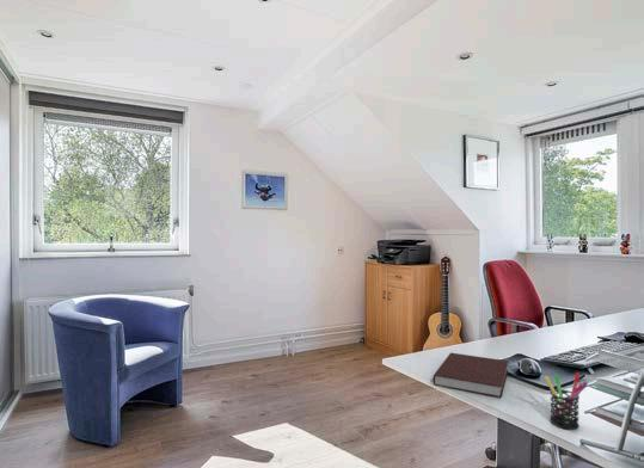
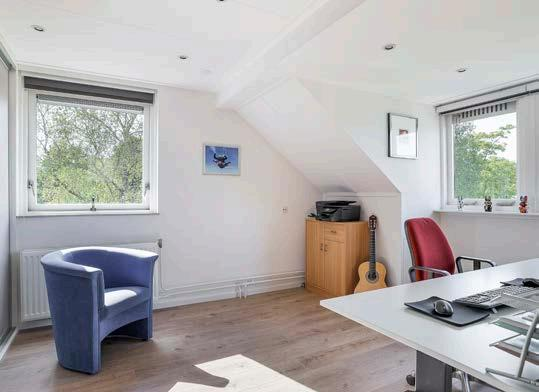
- notebook (472, 371)
- pen holder (564, 398)
